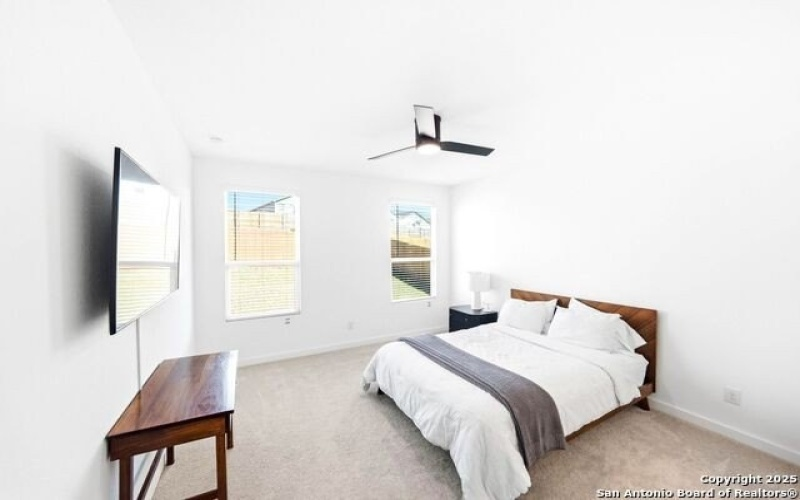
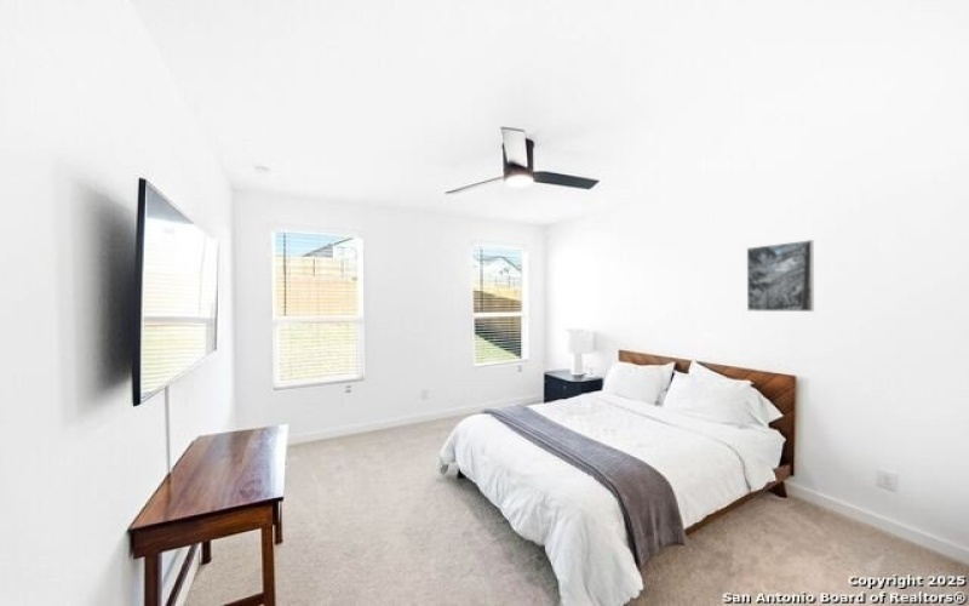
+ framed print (778, 278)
